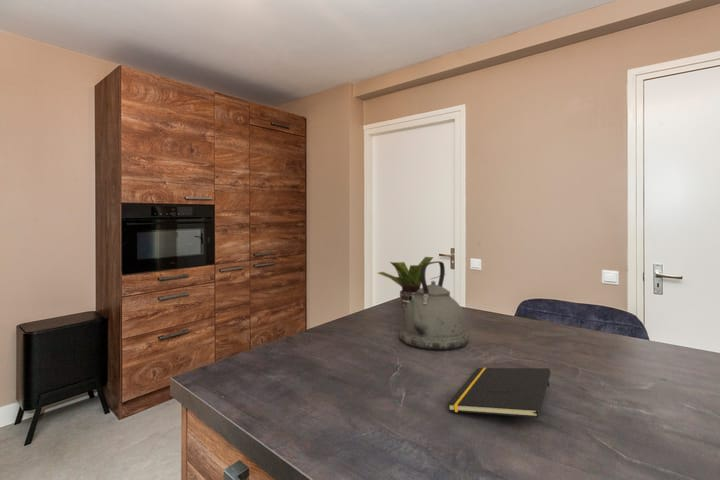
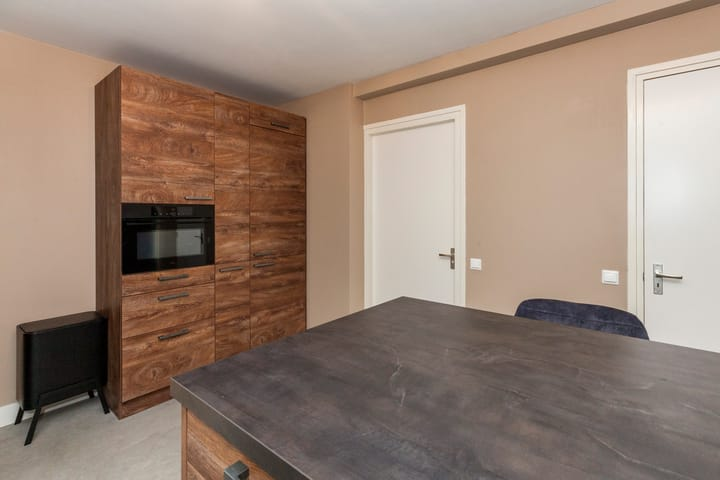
- kettle (433, 301)
- potted plant (410, 284)
- notepad (502, 388)
